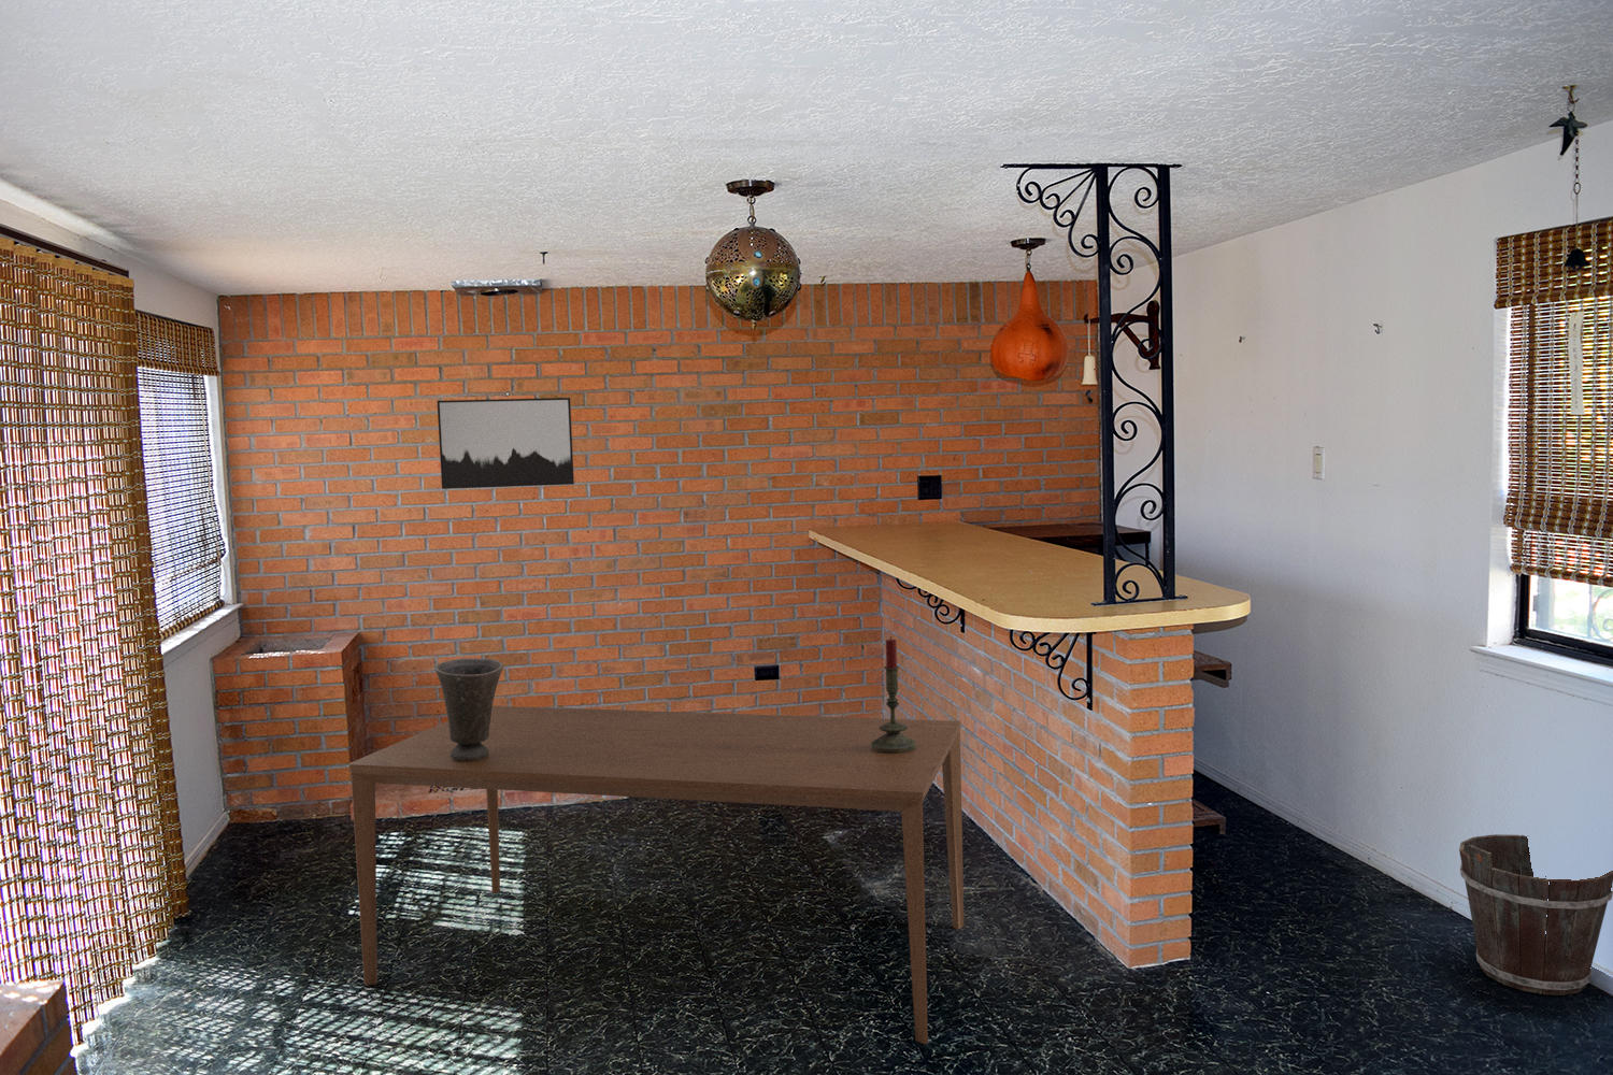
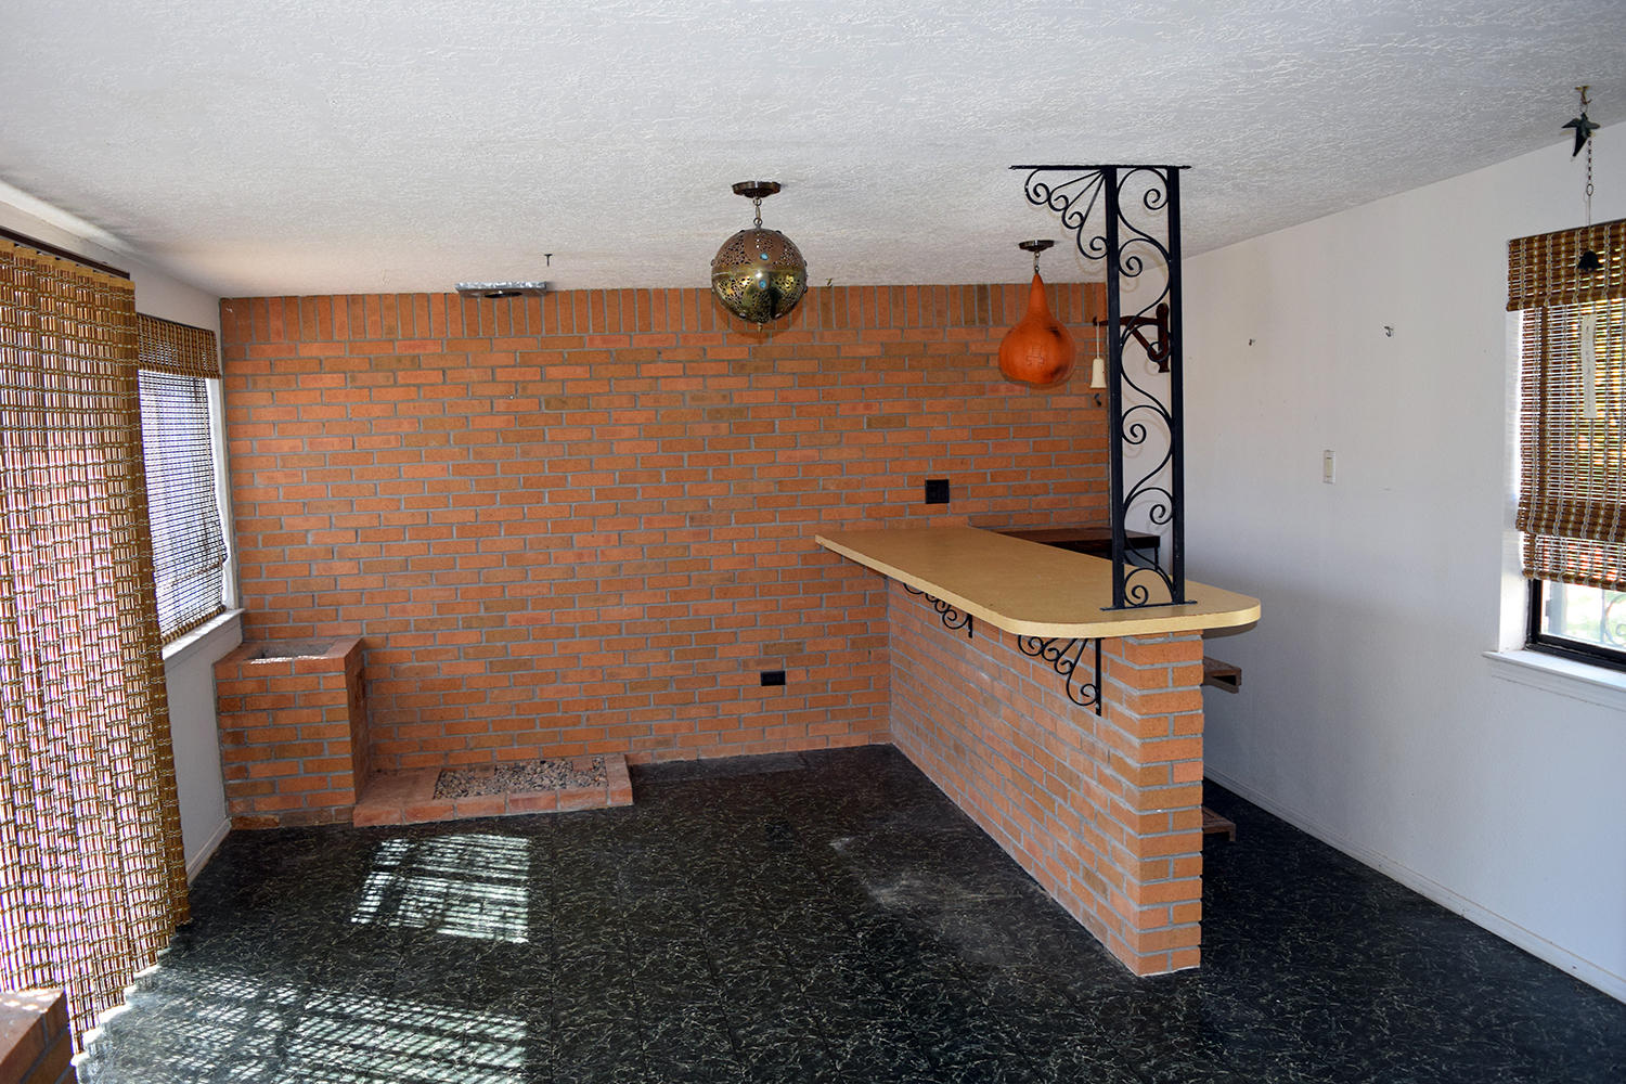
- dining table (677, 799)
- wall art (506, 443)
- vase (470, 709)
- candle (892, 691)
- bucket (1534, 908)
